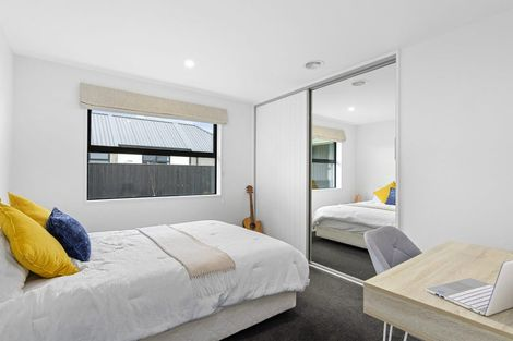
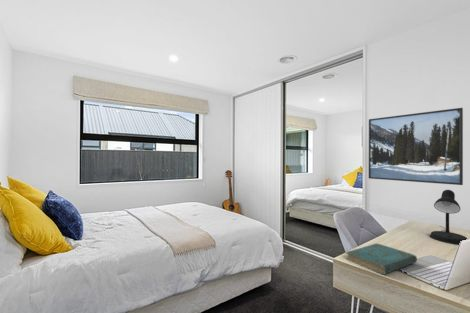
+ desk lamp (446, 211)
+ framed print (409, 147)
+ book (380, 257)
